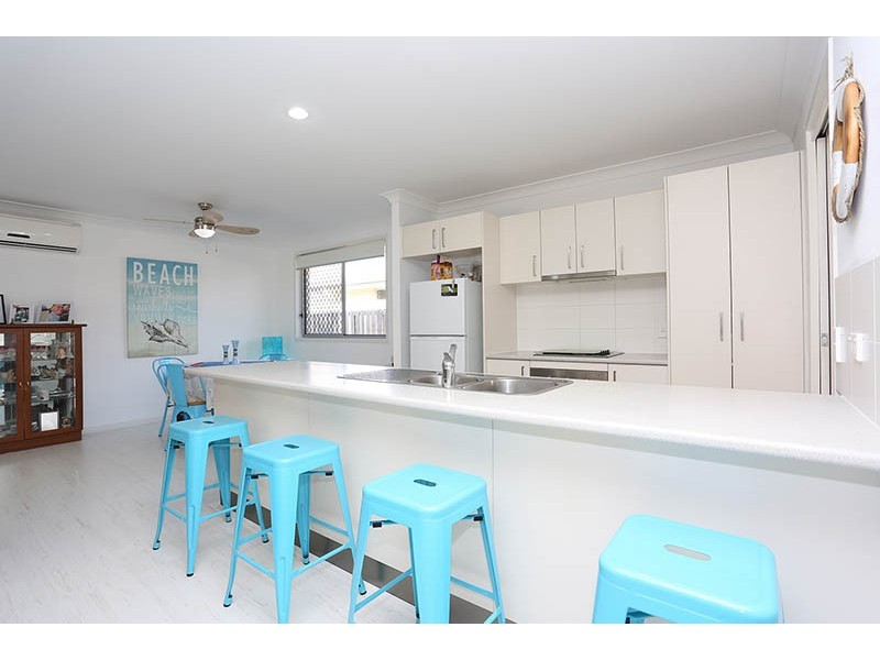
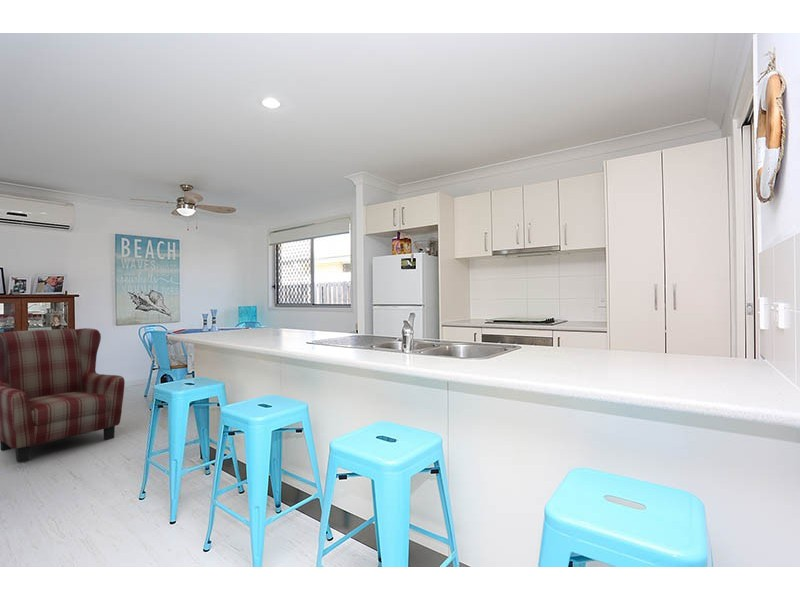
+ armchair (56, 387)
